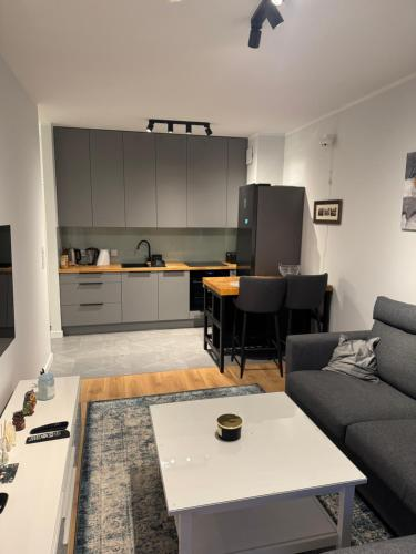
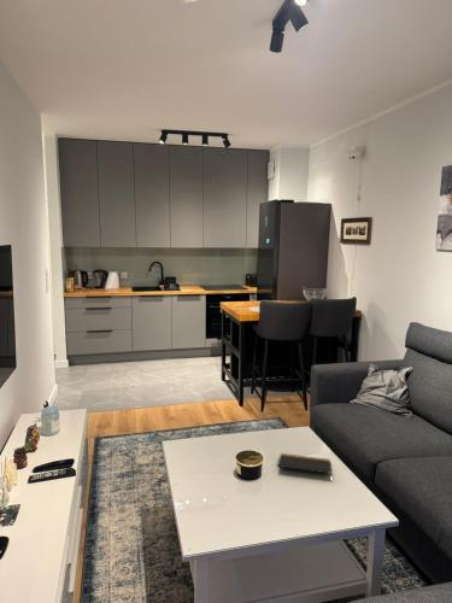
+ notepad (304, 462)
